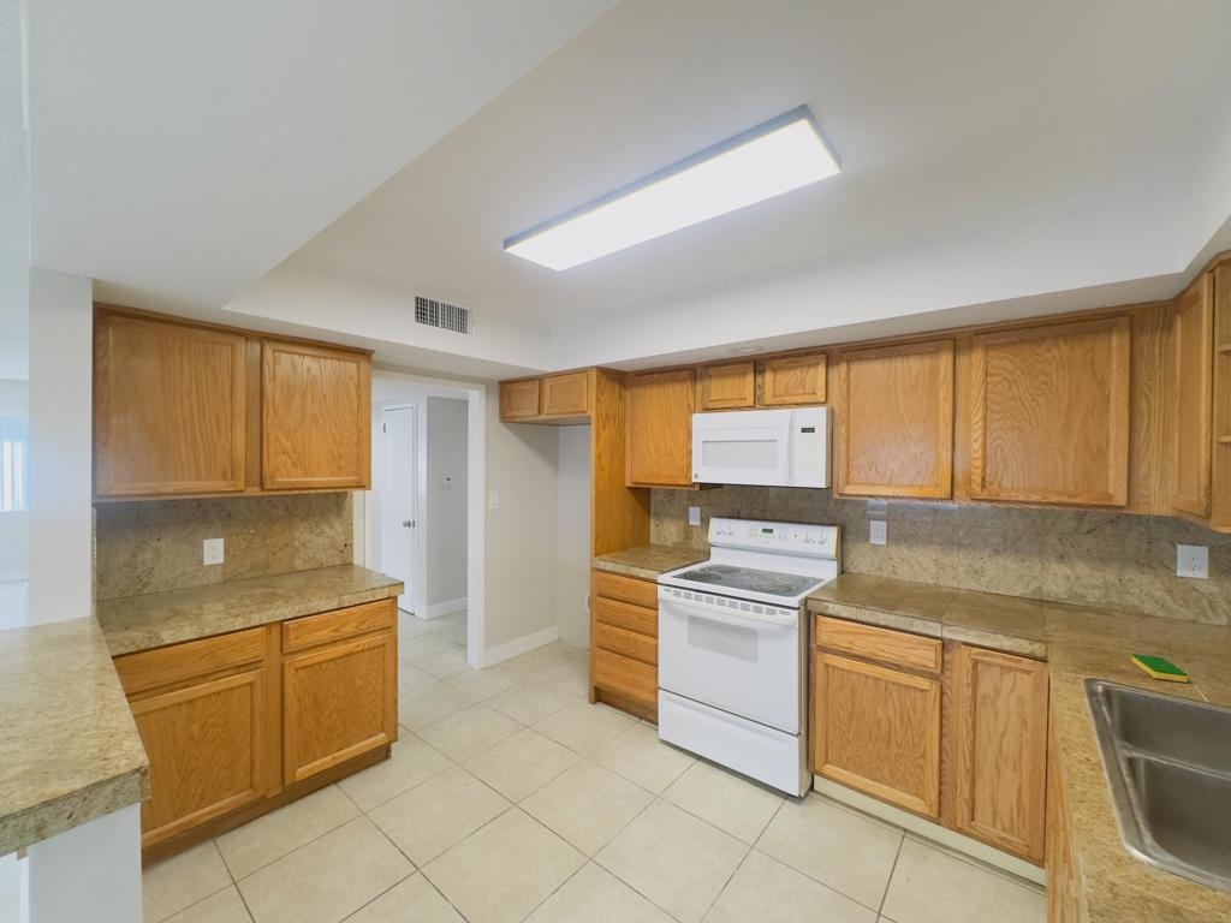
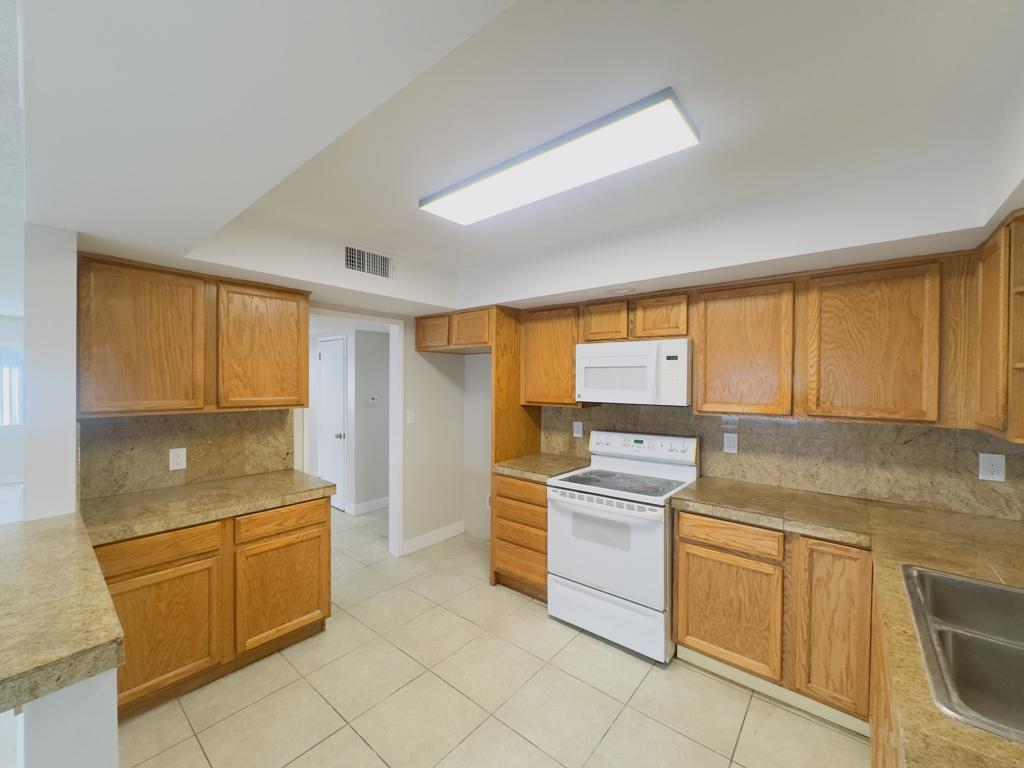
- dish sponge (1158, 667)
